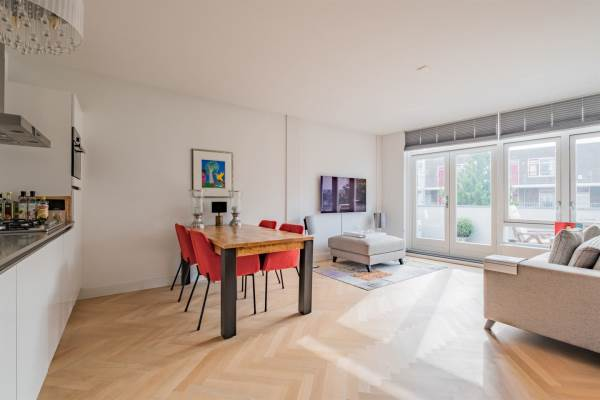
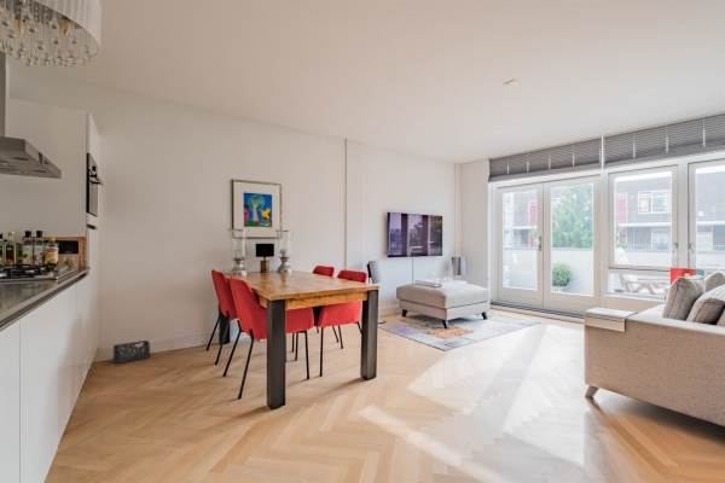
+ storage bin (132, 351)
